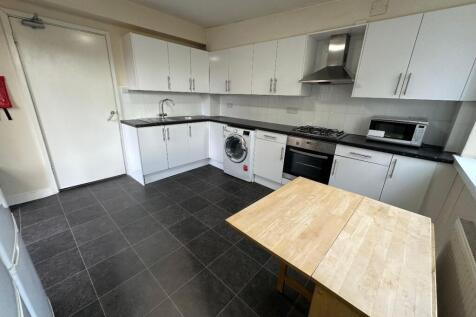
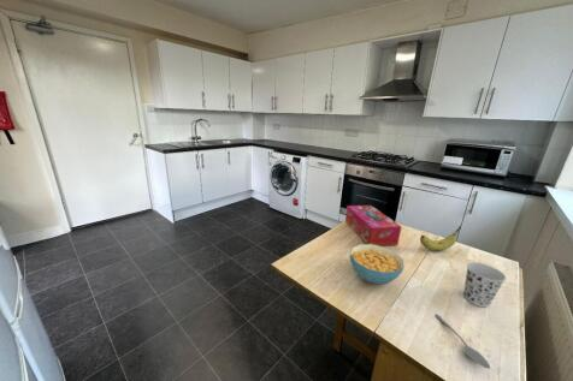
+ spoon (457, 335)
+ tissue box (370, 224)
+ cup (480, 285)
+ fruit (439, 240)
+ cereal bowl (374, 267)
